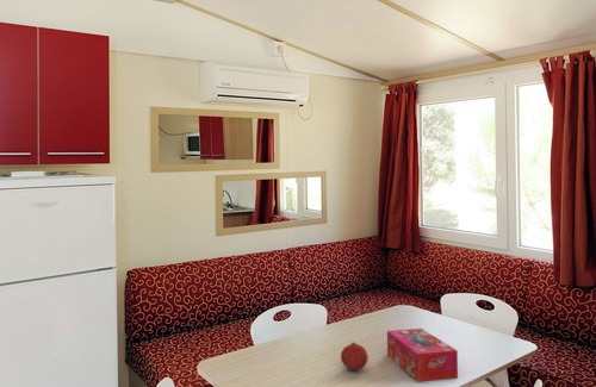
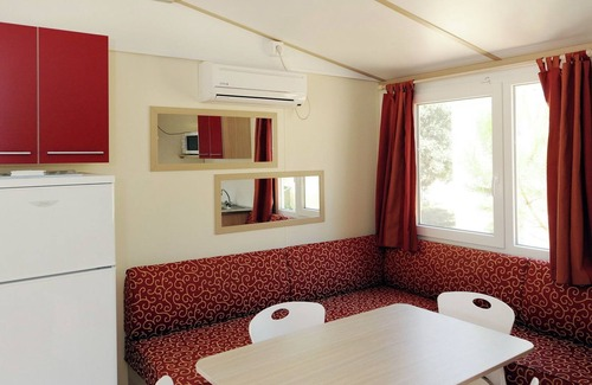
- fruit (354, 355)
- tissue box (420, 352)
